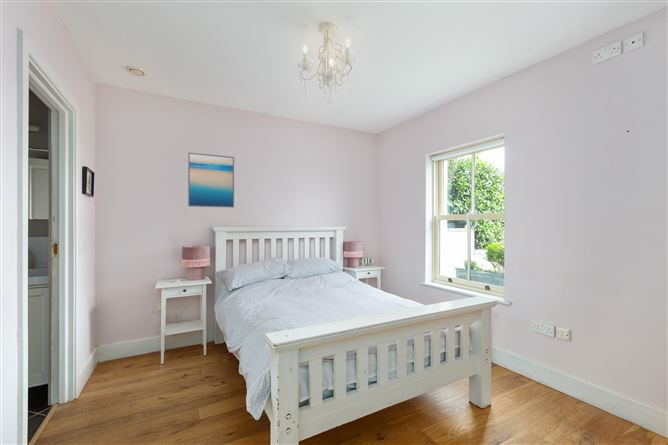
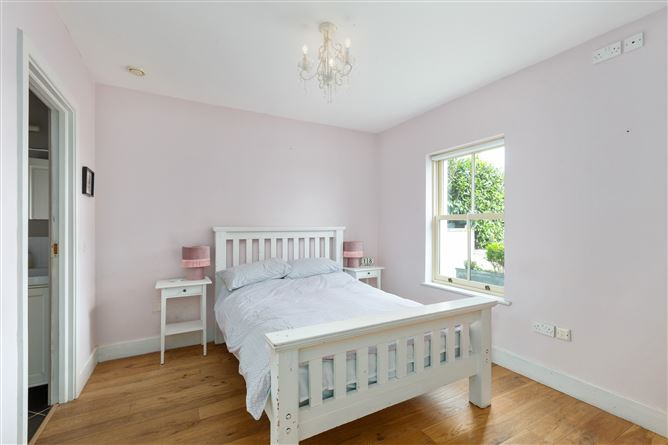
- wall art (211, 181)
